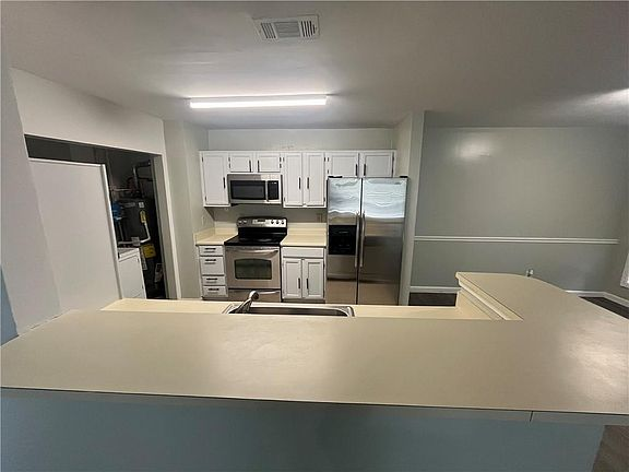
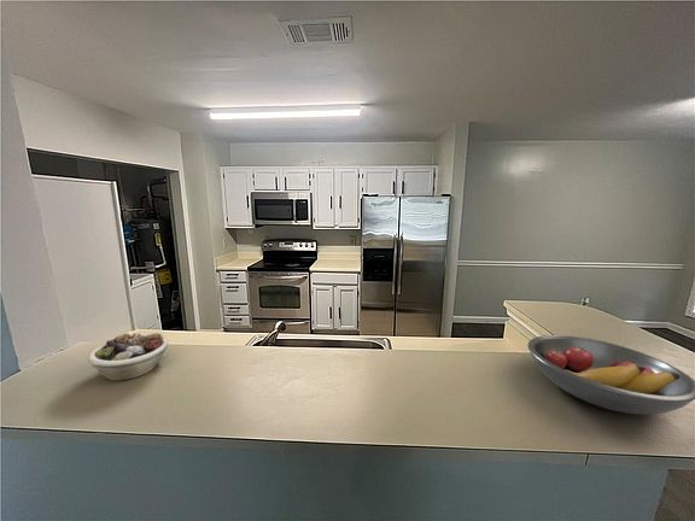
+ succulent planter (130, 353)
+ fruit bowl (600, 371)
